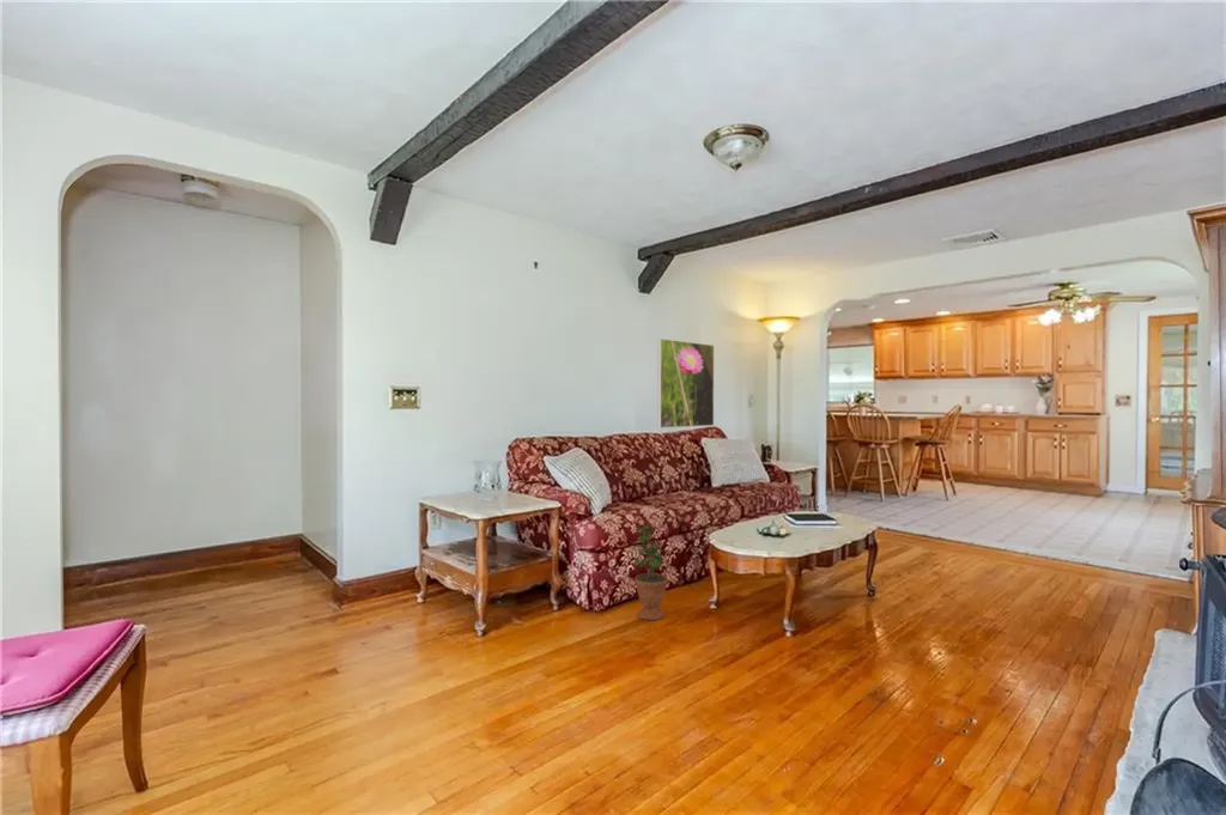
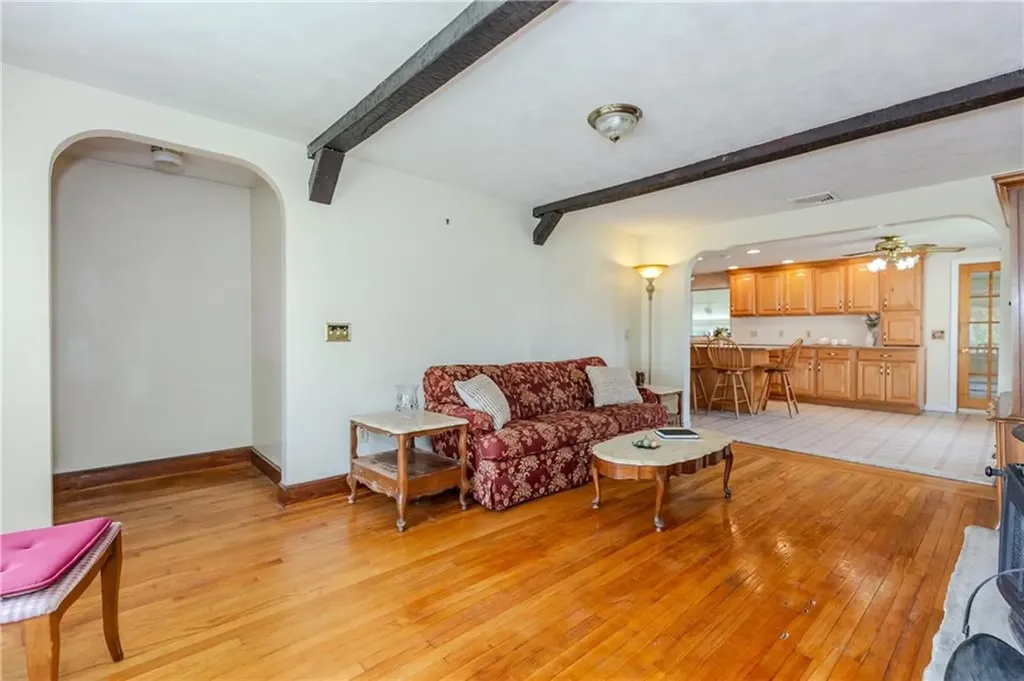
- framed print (687, 384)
- potted plant (645, 567)
